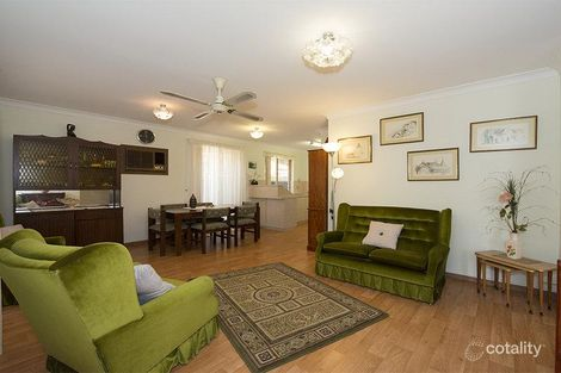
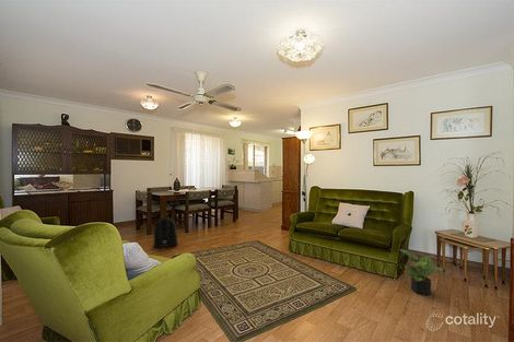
+ potted plant (419, 271)
+ backpack (165, 231)
